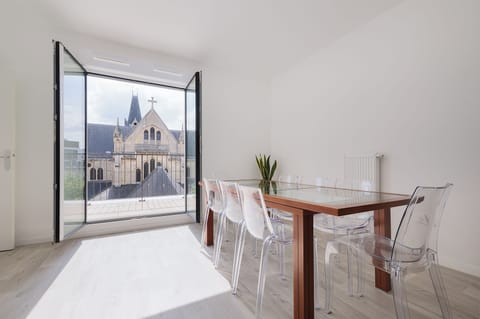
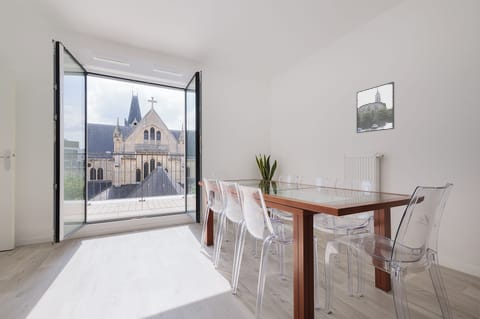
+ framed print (374, 109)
